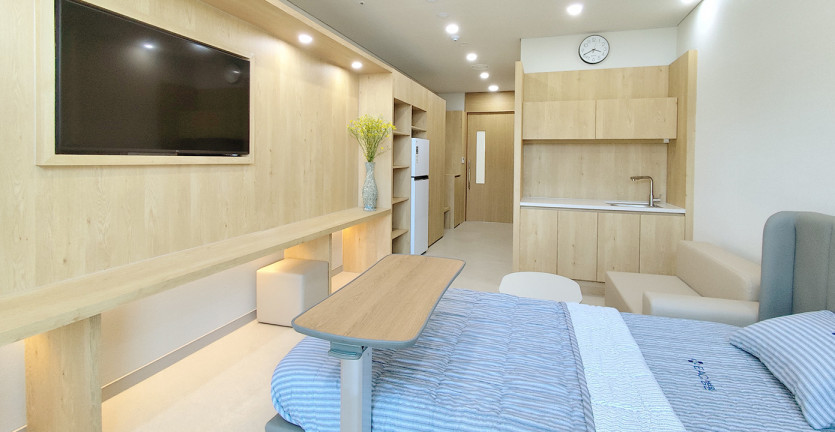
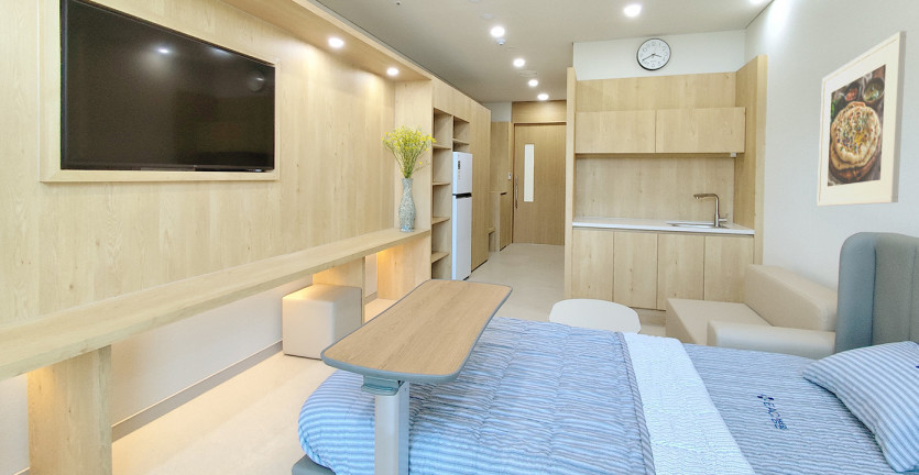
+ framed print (854, 131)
